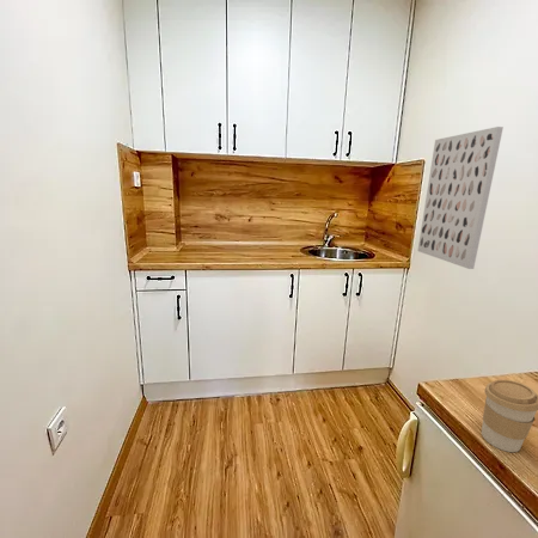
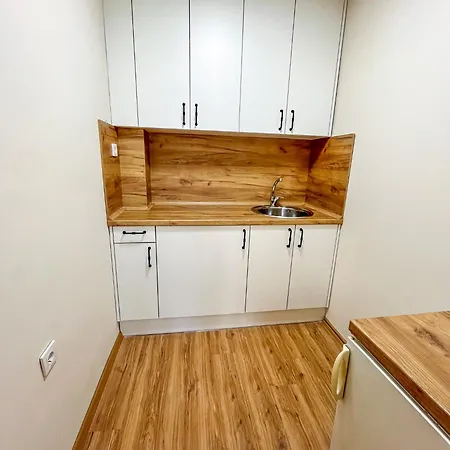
- coffee cup (507, 414)
- wall art (452, 200)
